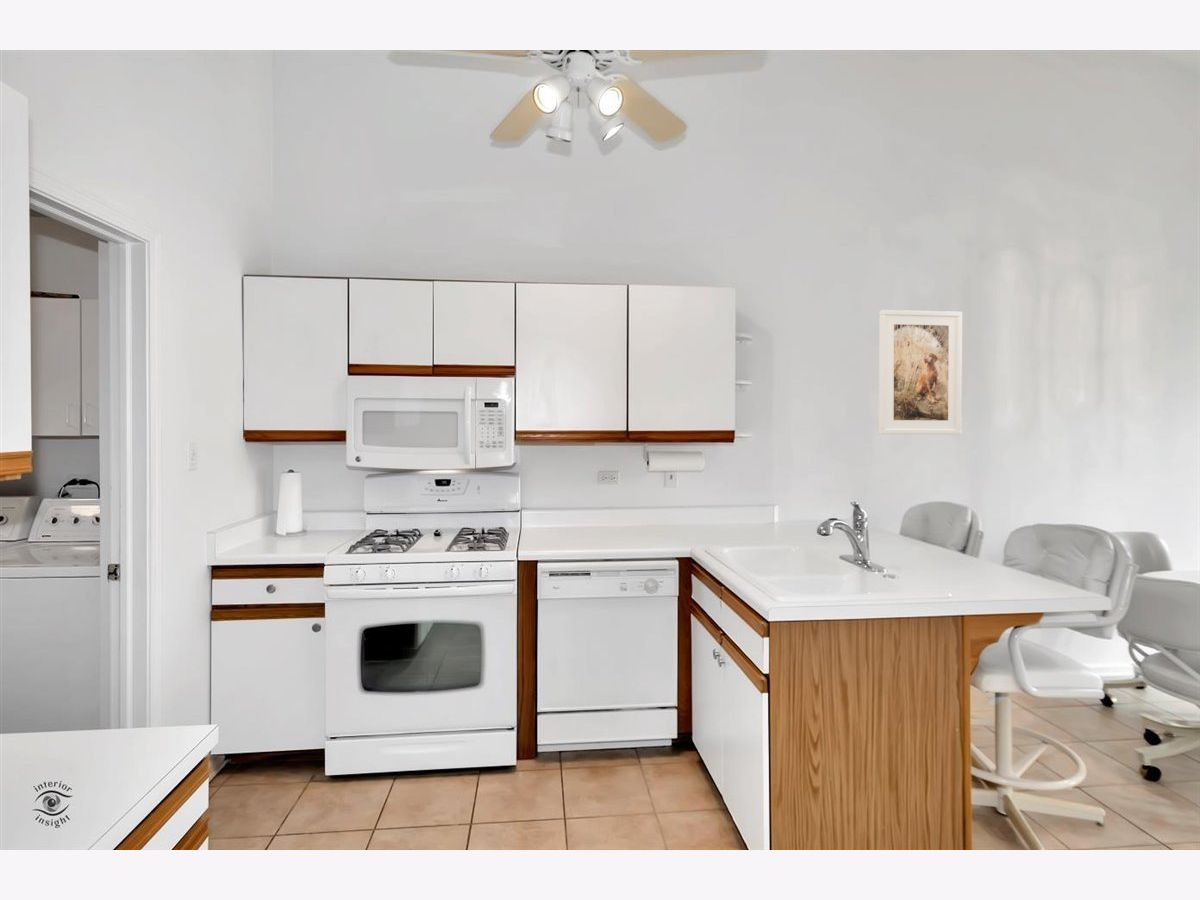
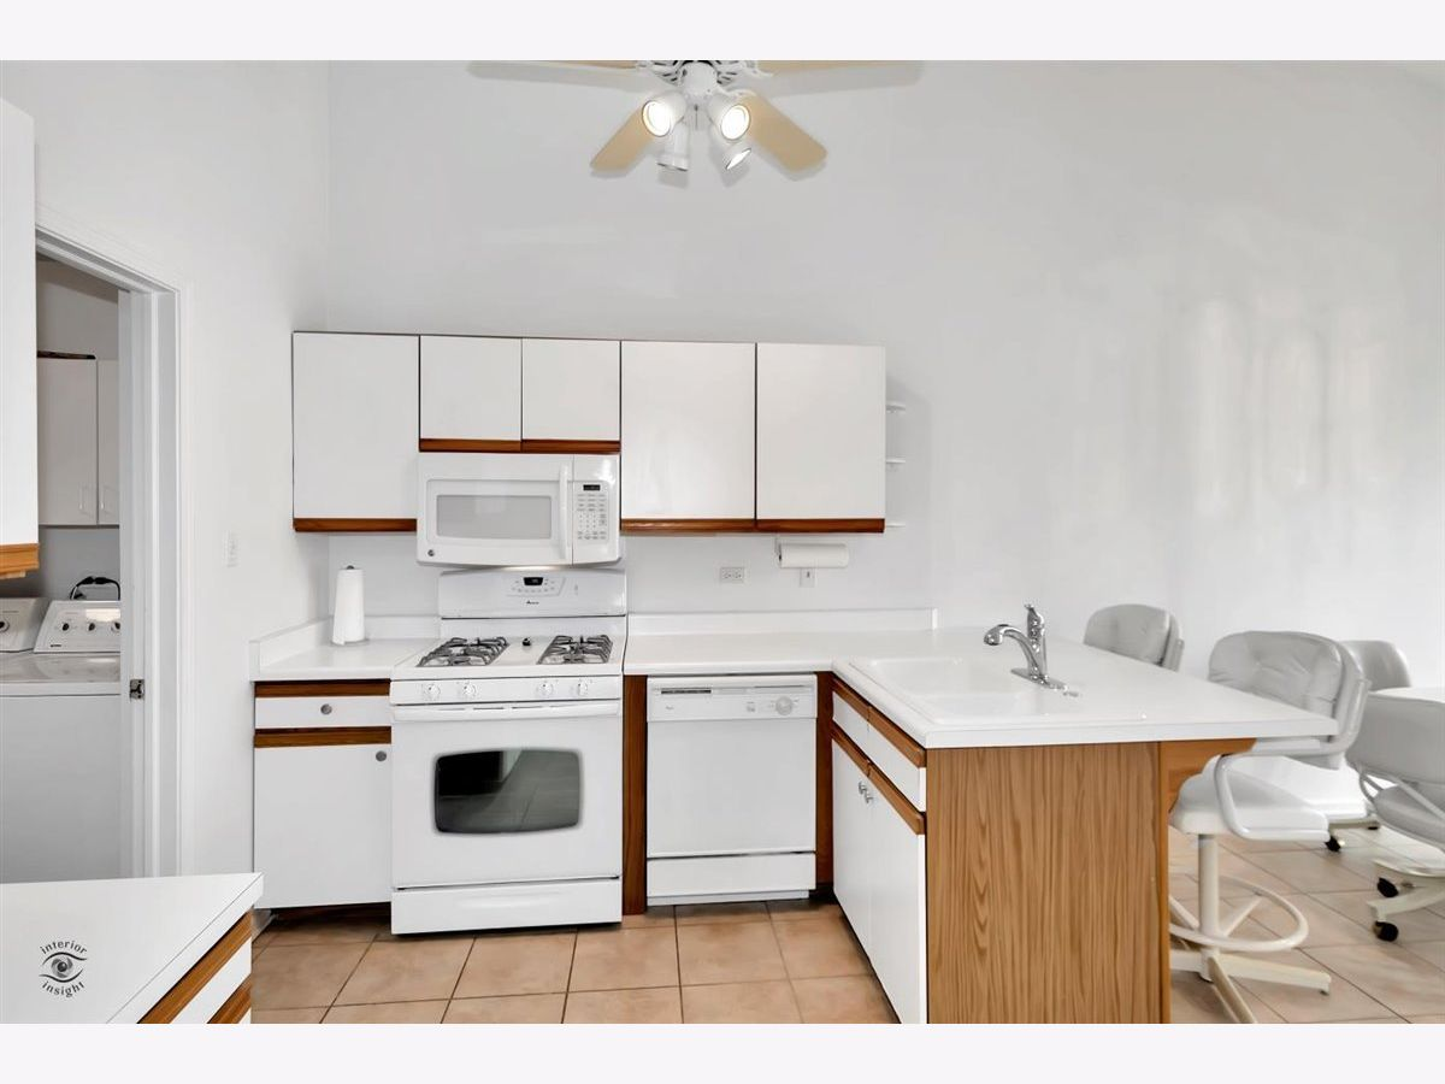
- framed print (920, 372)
